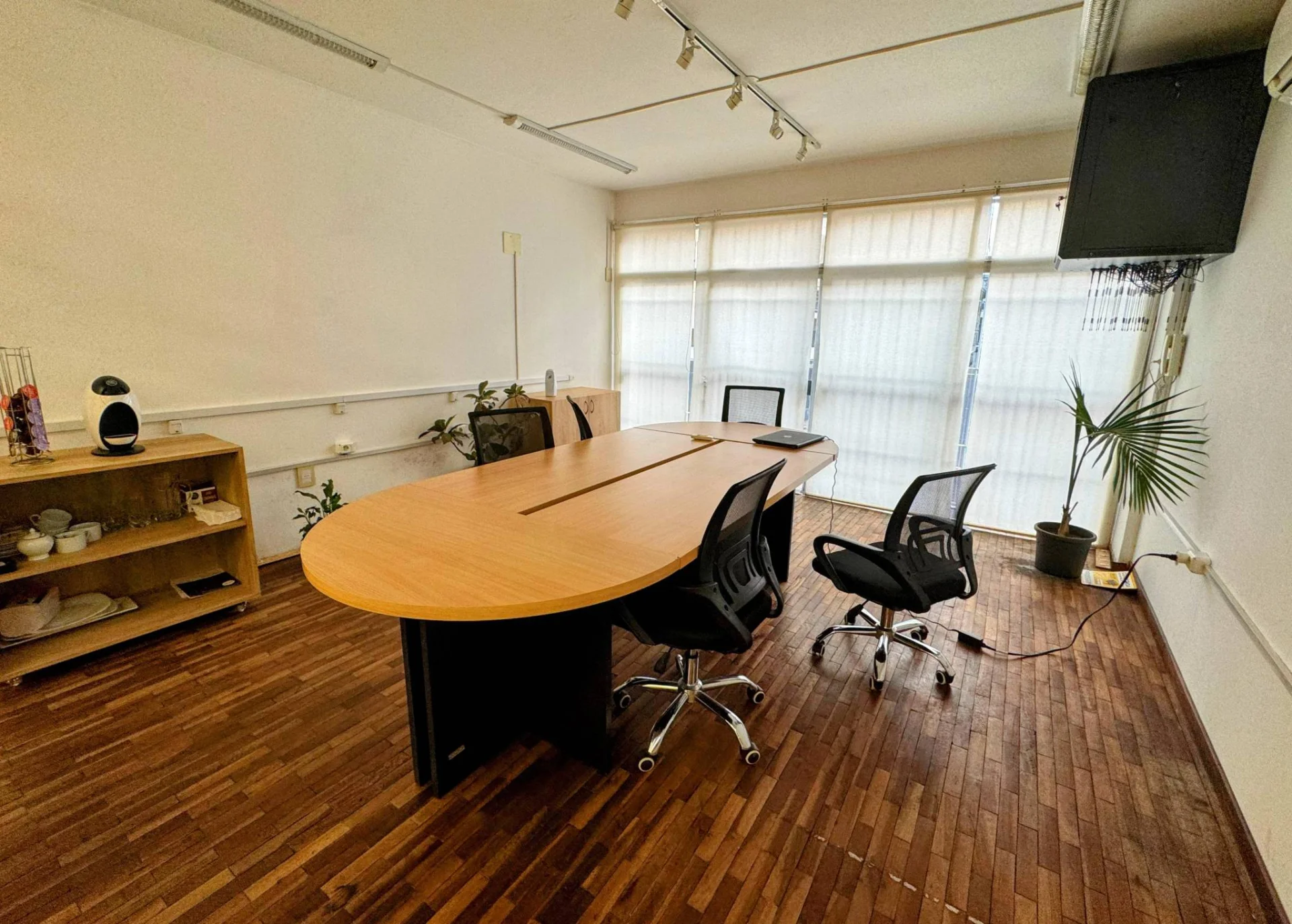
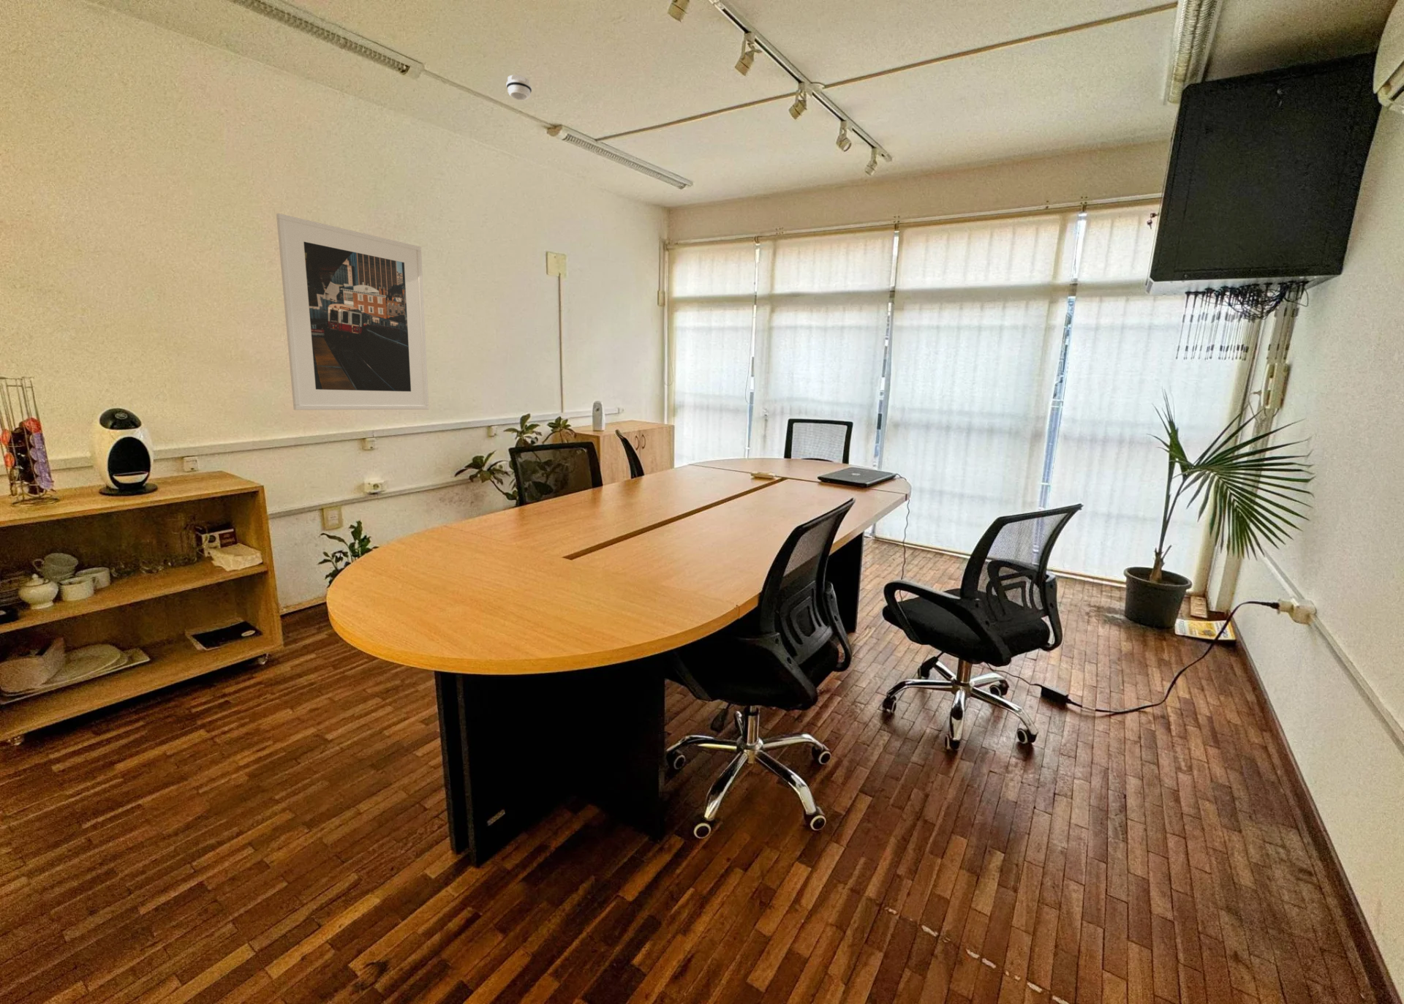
+ smoke detector (518, 88)
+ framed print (361, 323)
